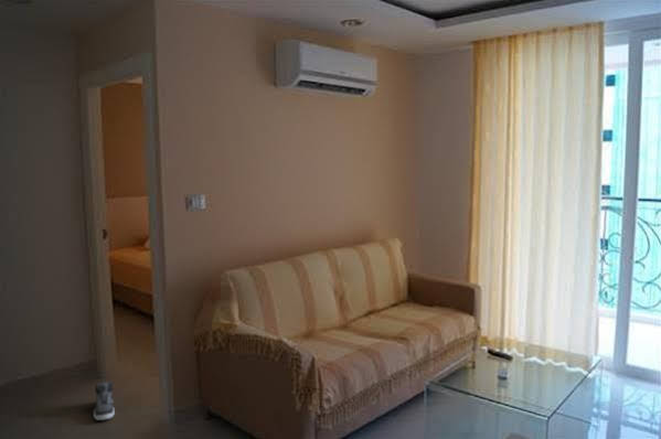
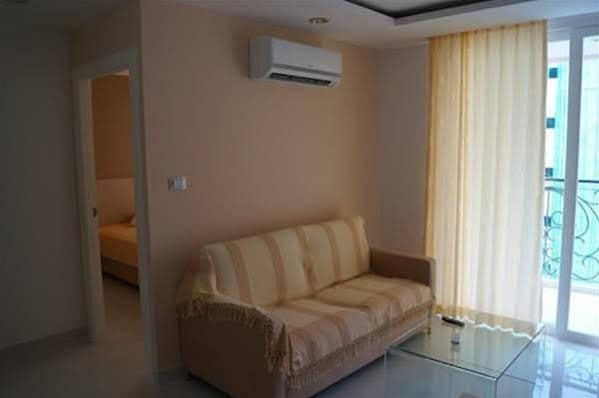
- sneaker (103, 398)
